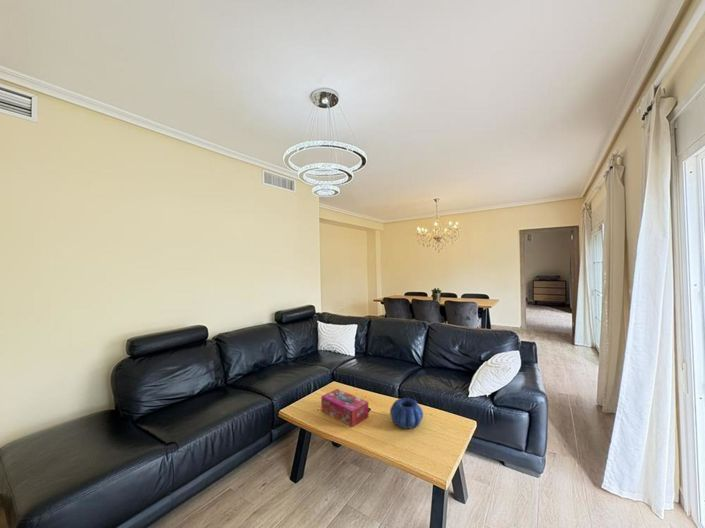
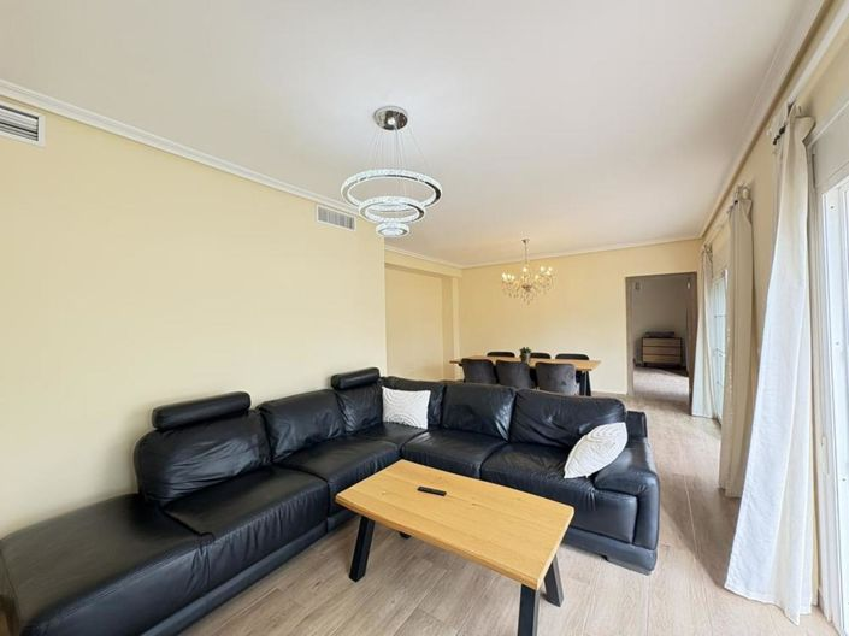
- decorative bowl (406, 412)
- tissue box (344, 406)
